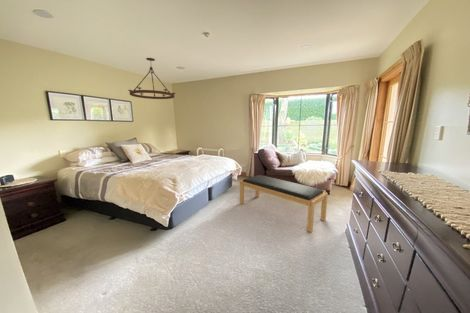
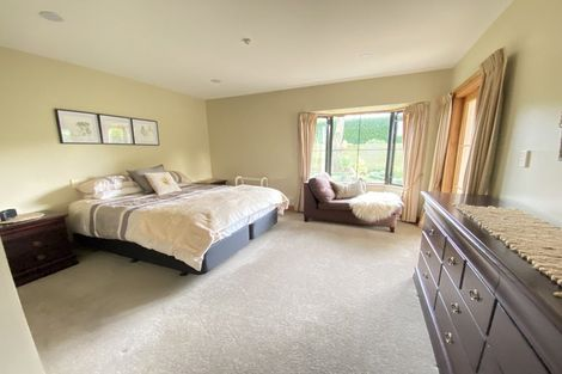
- chandelier (152, 77)
- bench (279, 196)
